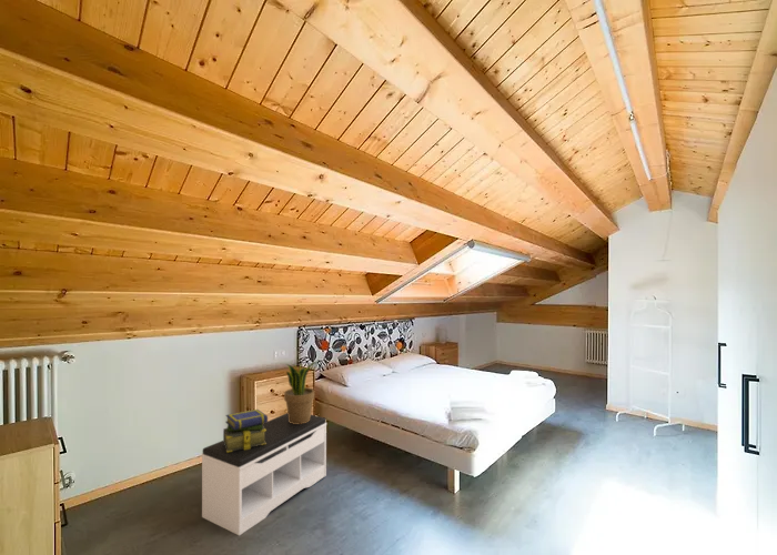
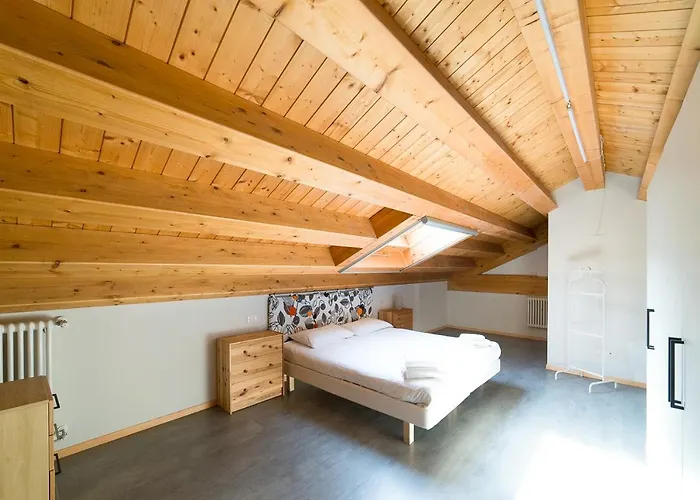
- bench (270, 463)
- potted plant (301, 390)
- stack of books (245, 428)
